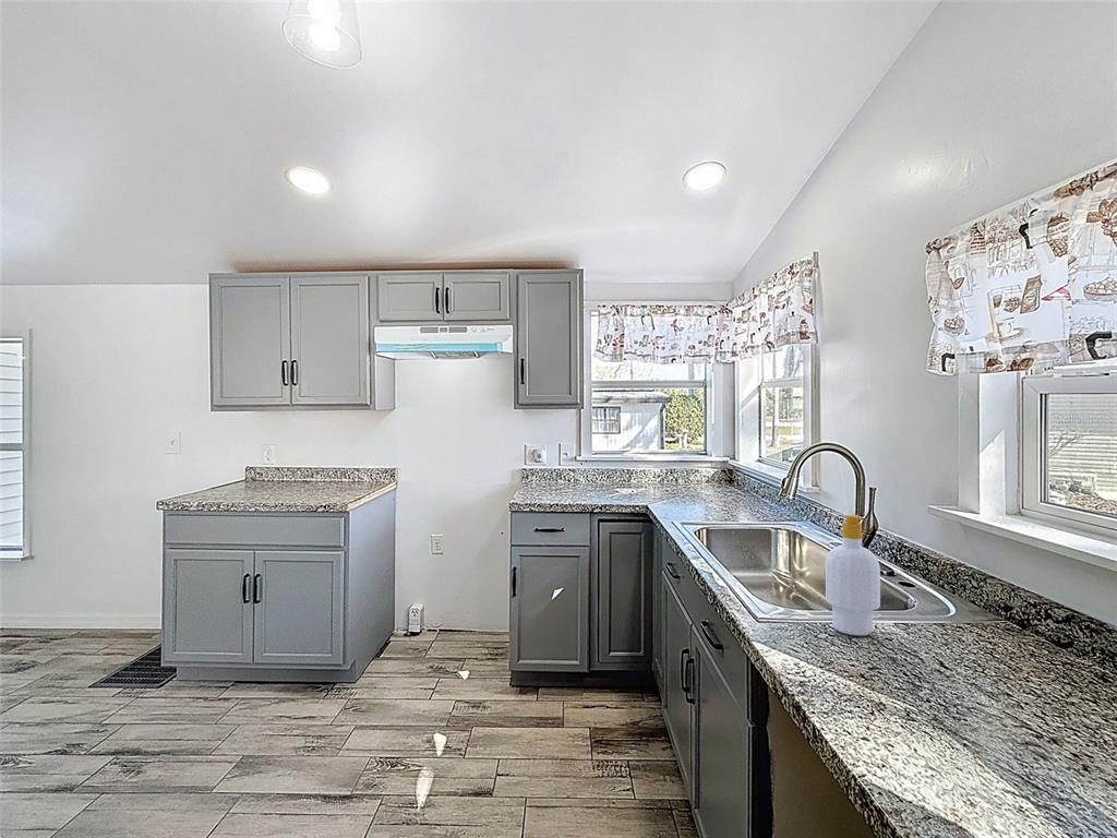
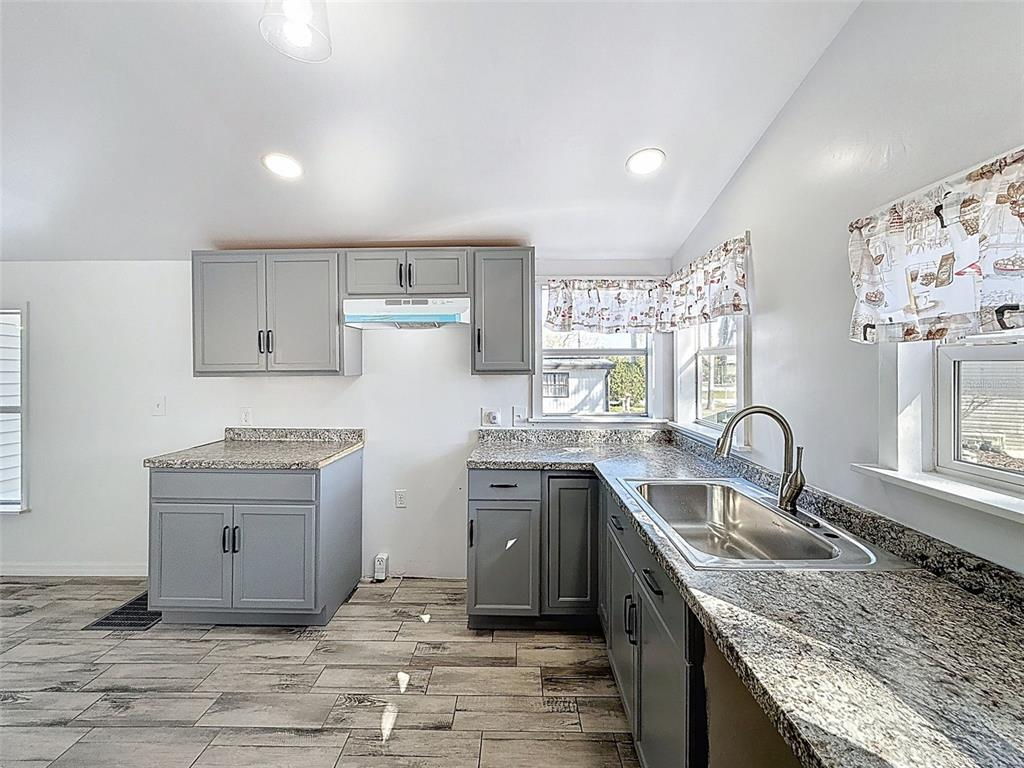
- soap bottle (852, 573)
